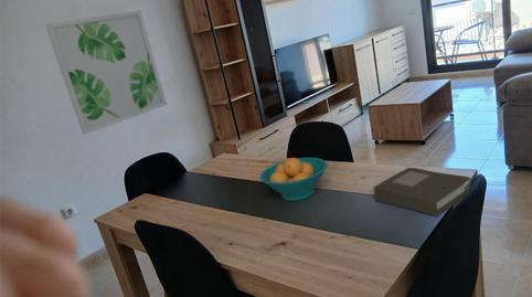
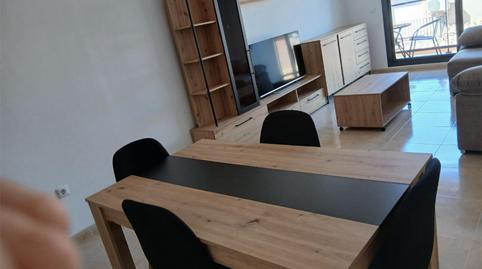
- fruit bowl (295, 176)
- book (421, 189)
- wall art (113, 68)
